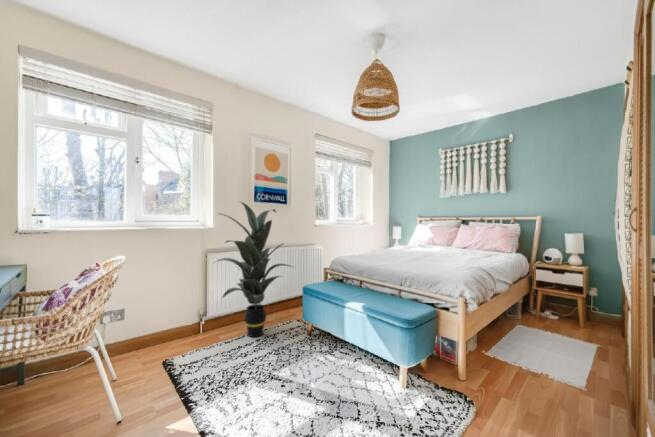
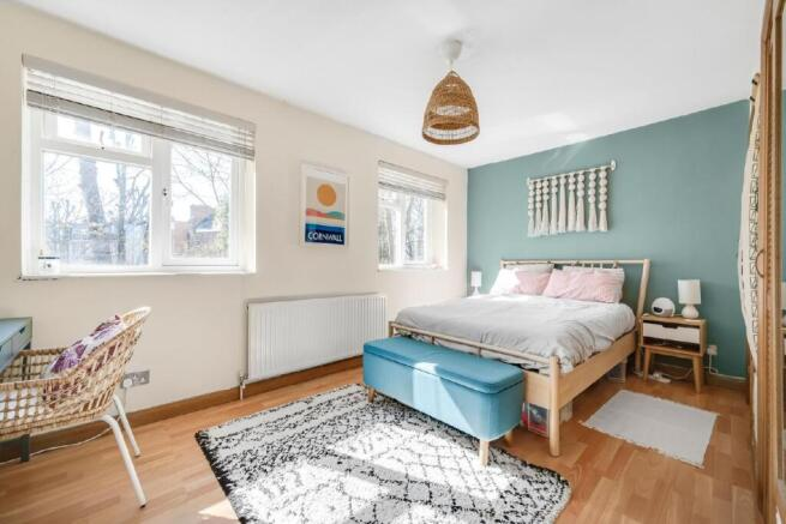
- indoor plant (249, 268)
